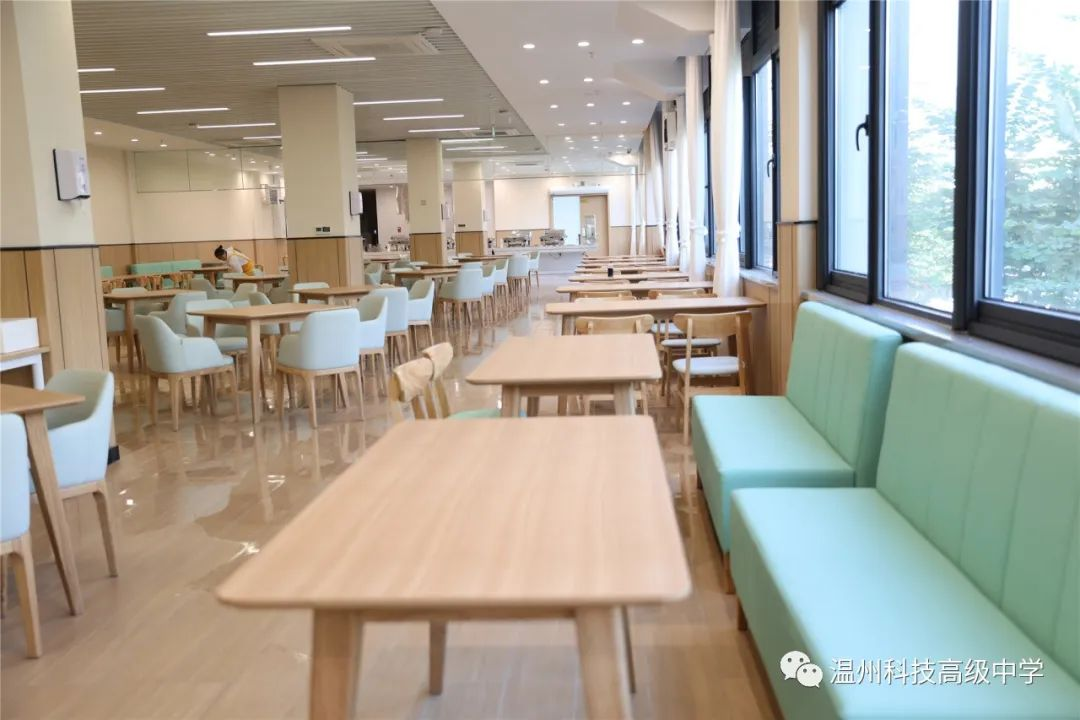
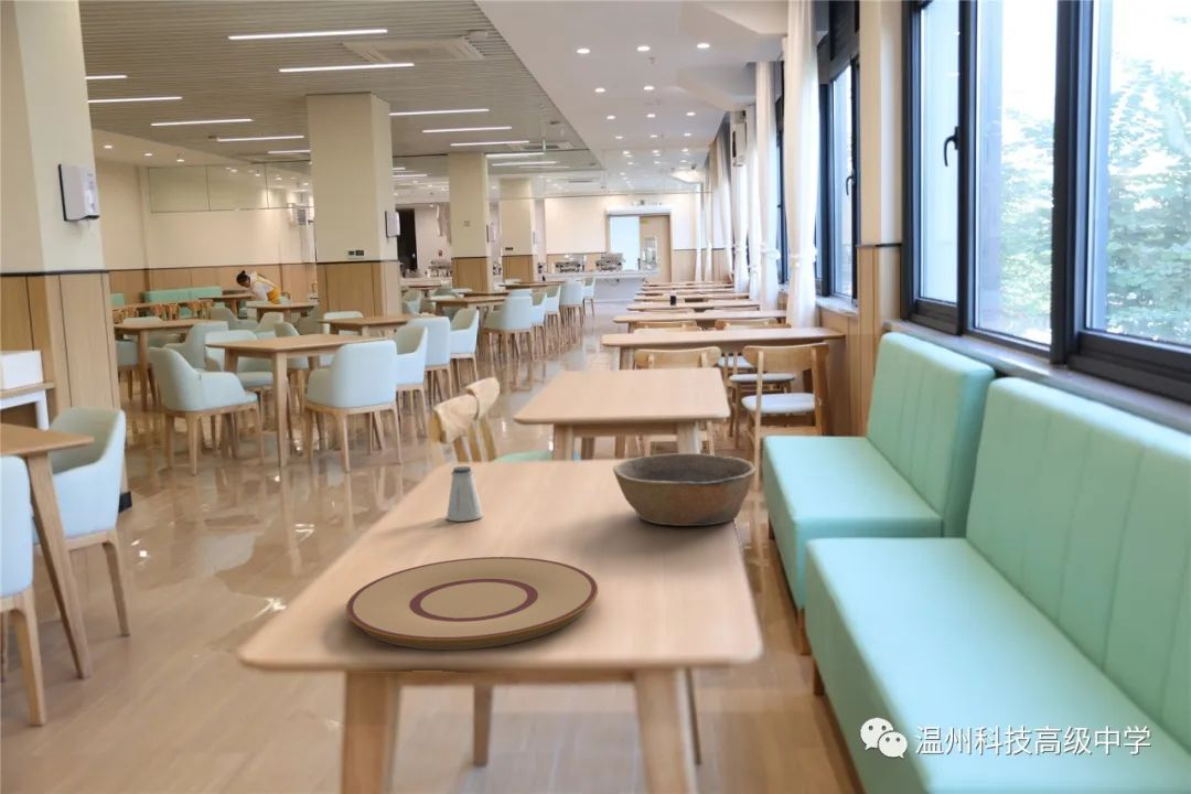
+ plate (474, 599)
+ saltshaker (463, 492)
+ bowl (684, 490)
